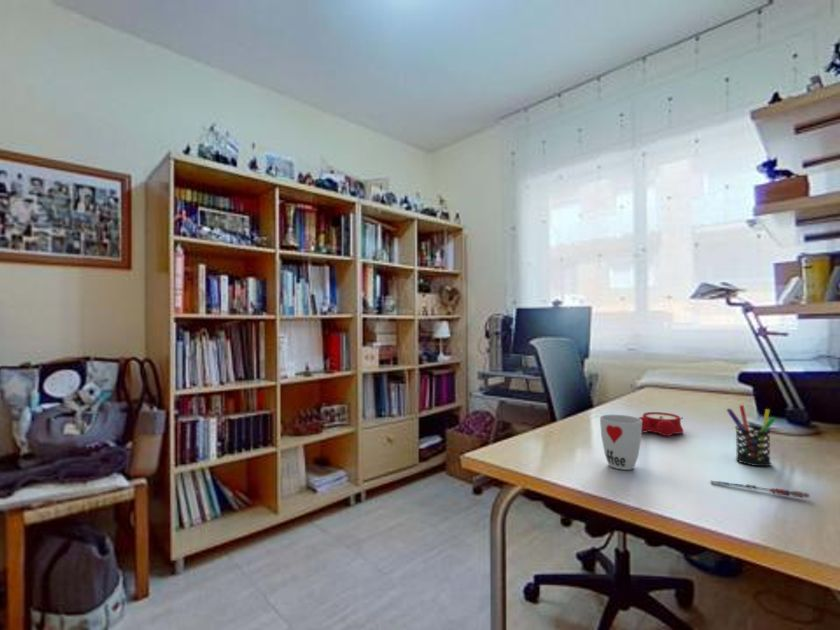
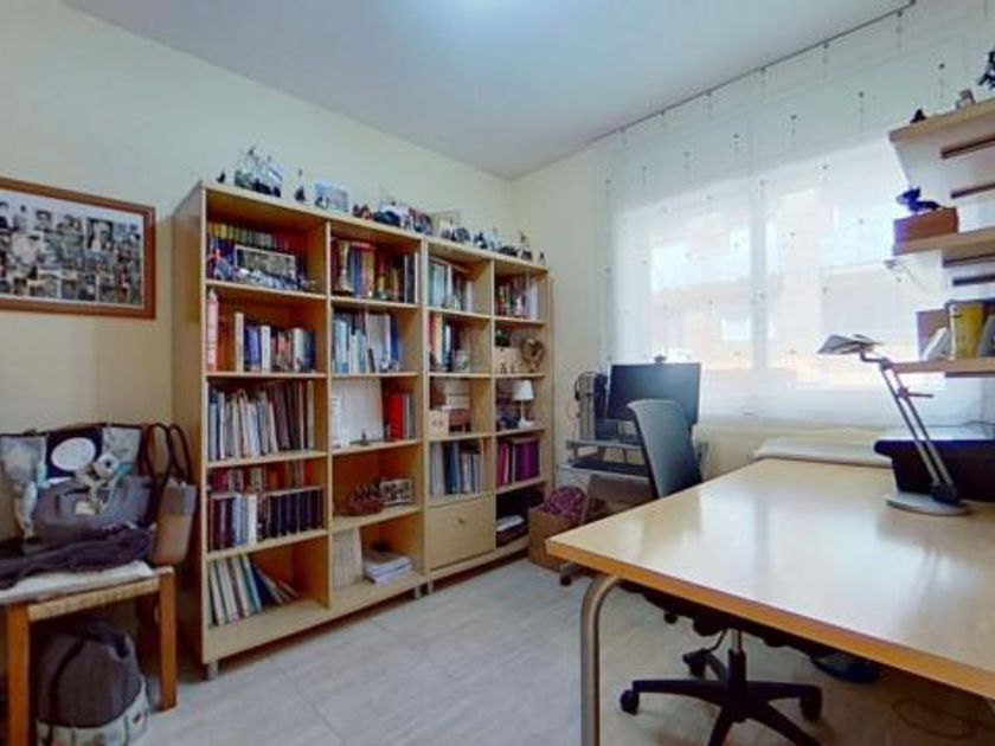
- cup (621, 442)
- alarm clock (659, 423)
- pen holder (754, 434)
- pen (757, 487)
